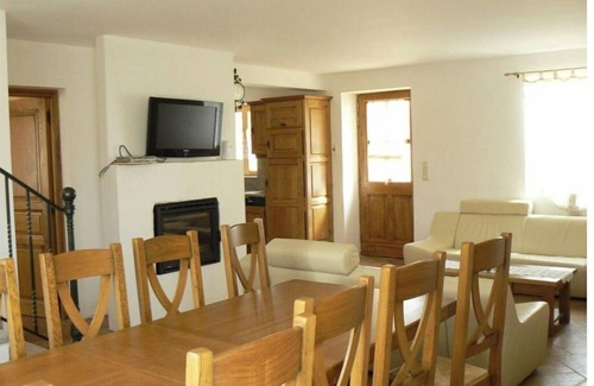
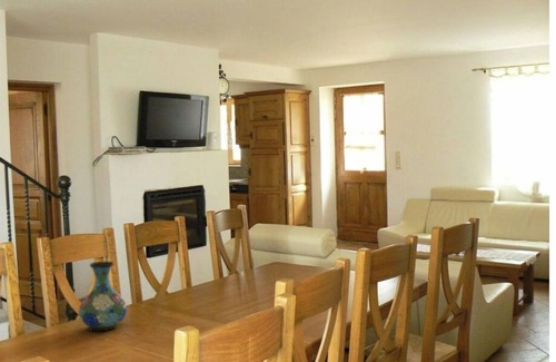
+ vase (102, 294)
